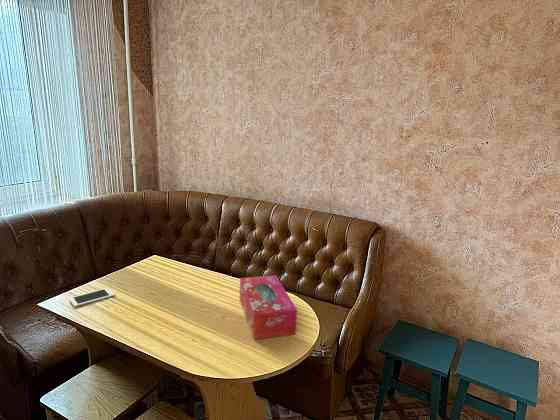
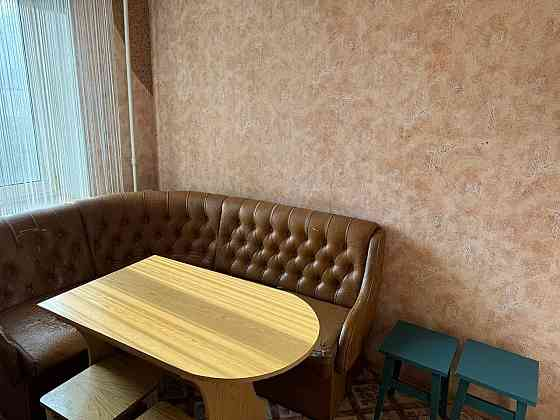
- tissue box (265, 304)
- cell phone (92, 296)
